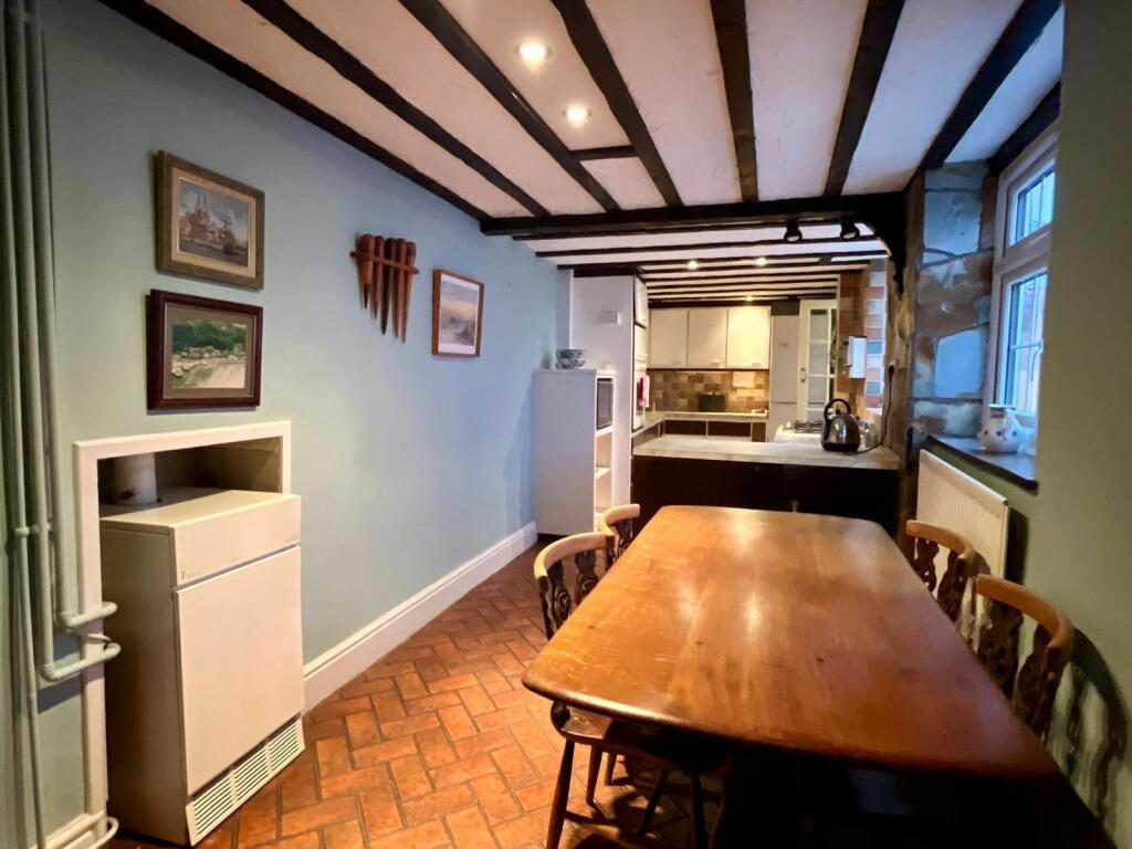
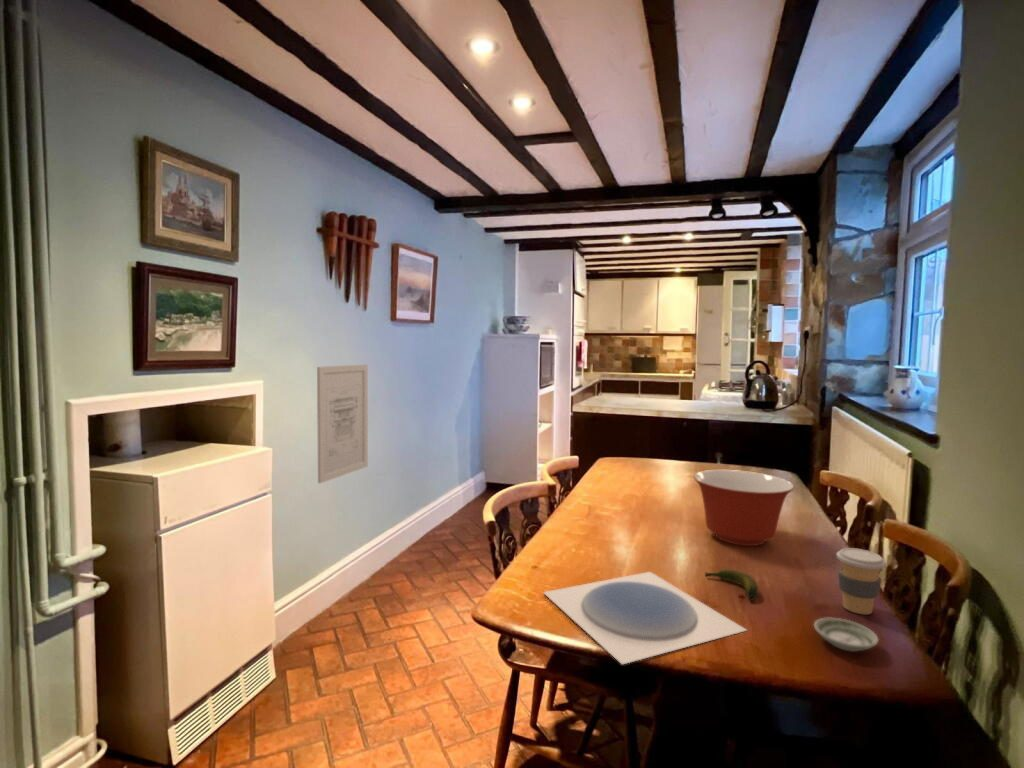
+ mixing bowl (740, 508)
+ plate (638, 603)
+ saucer (844, 637)
+ banana (732, 579)
+ wall art (344, 420)
+ coffee cup (859, 581)
